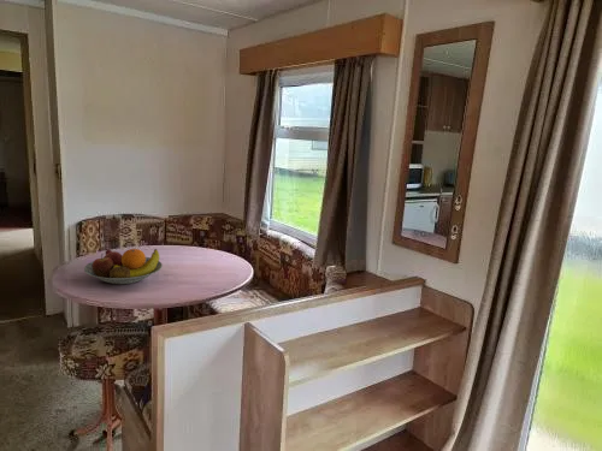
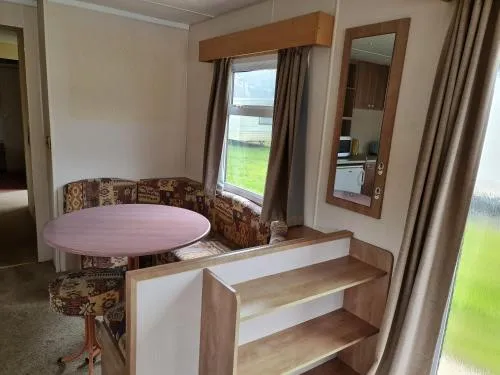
- fruit bowl (124, 263)
